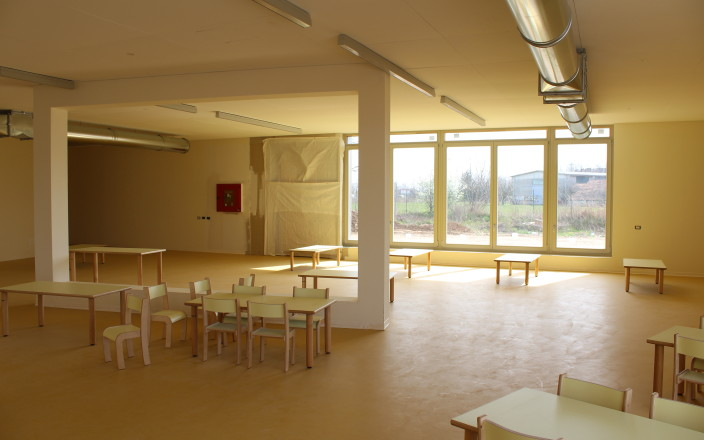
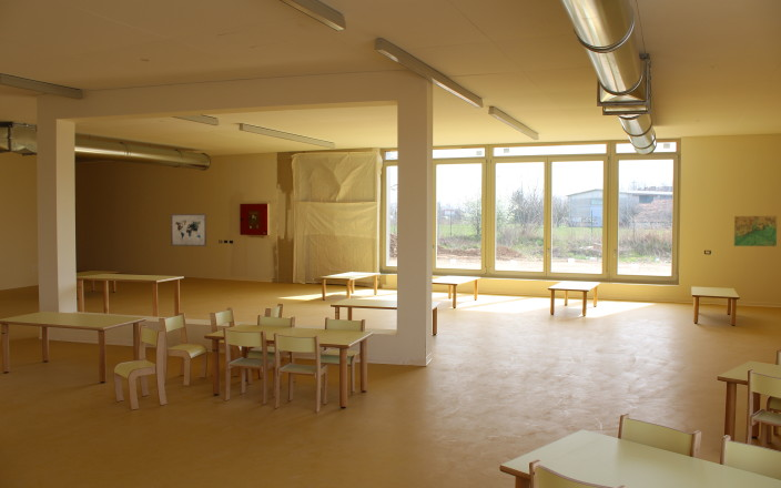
+ map (754, 231)
+ wall art (187, 230)
